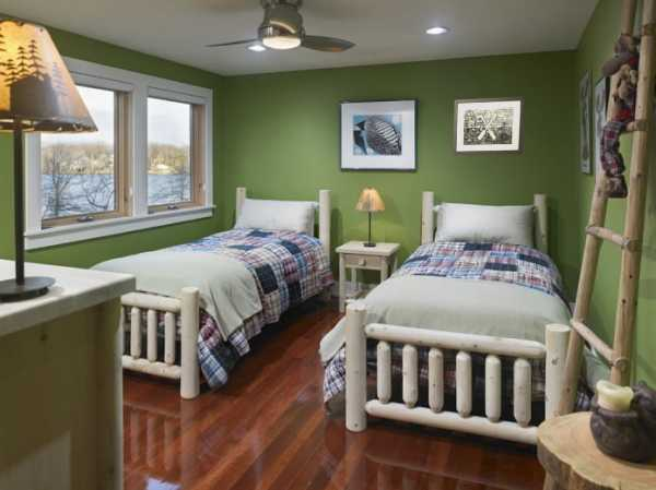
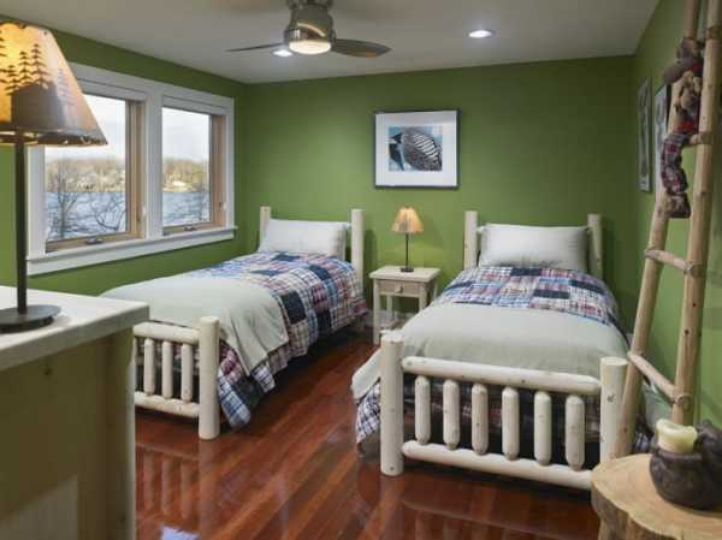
- wall art (488, 126)
